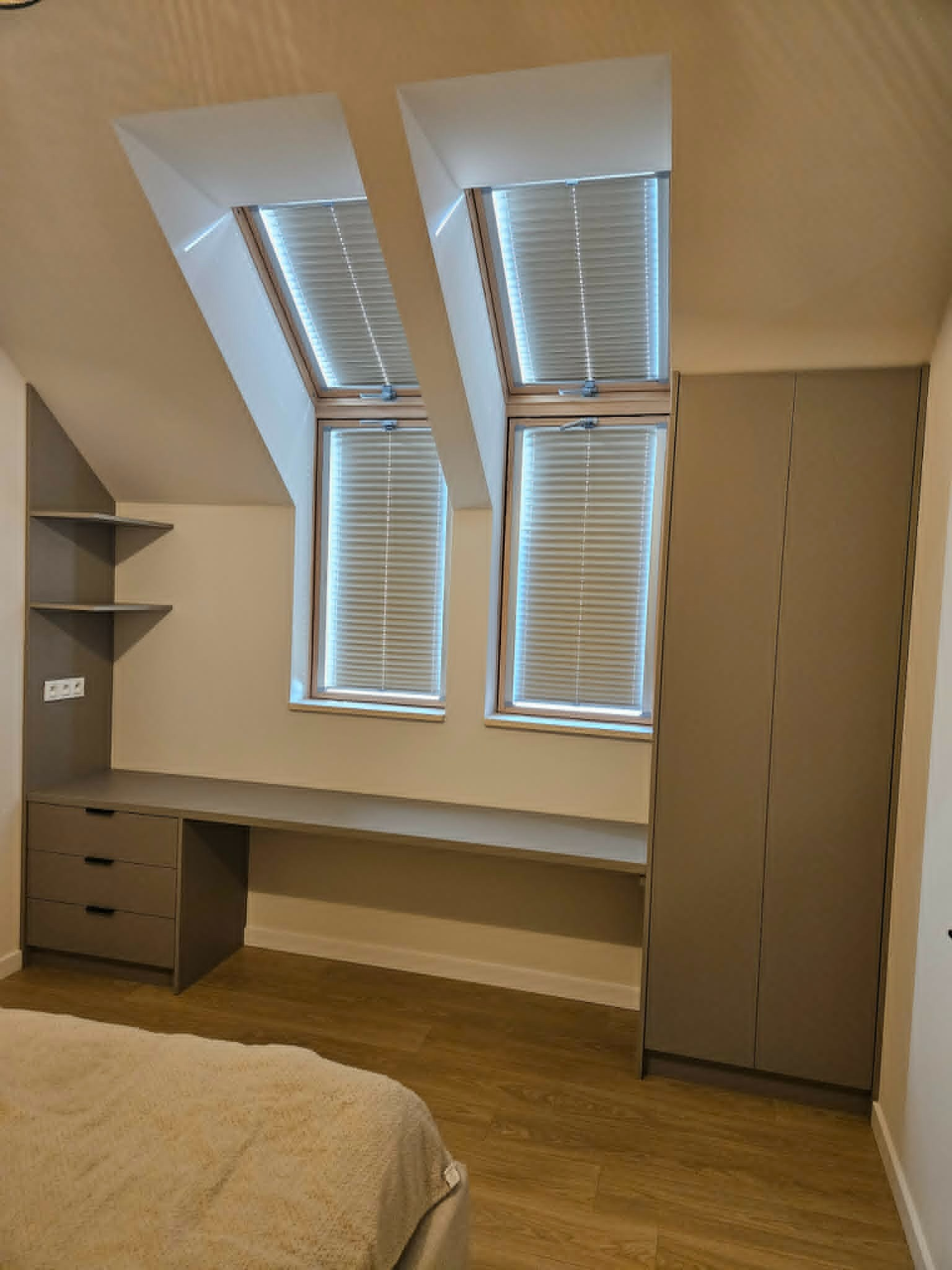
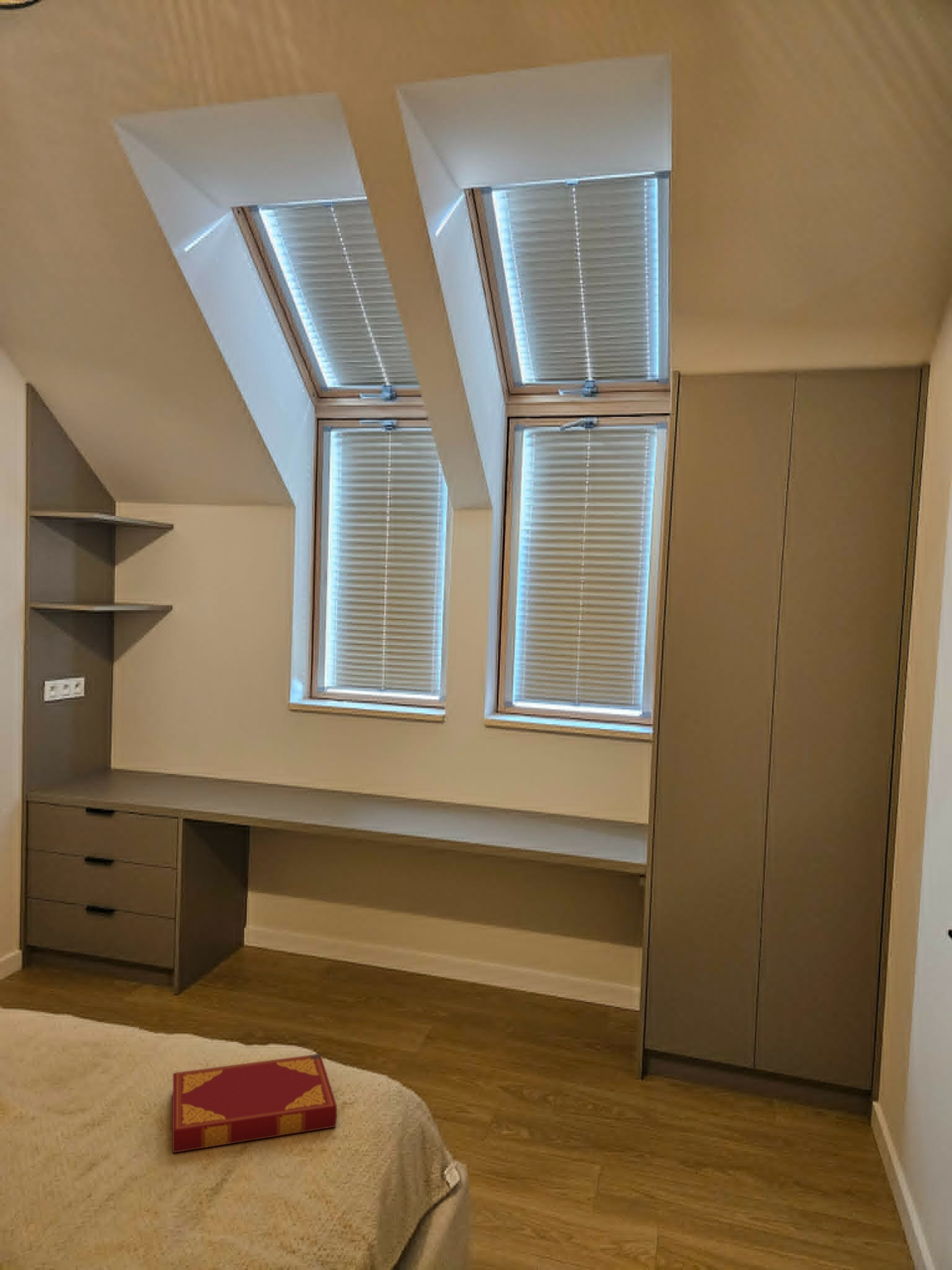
+ hardback book (252, 1099)
